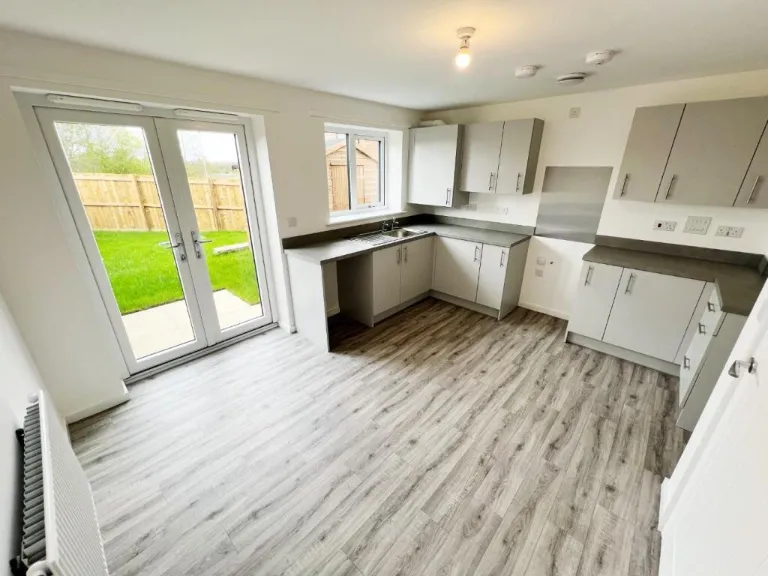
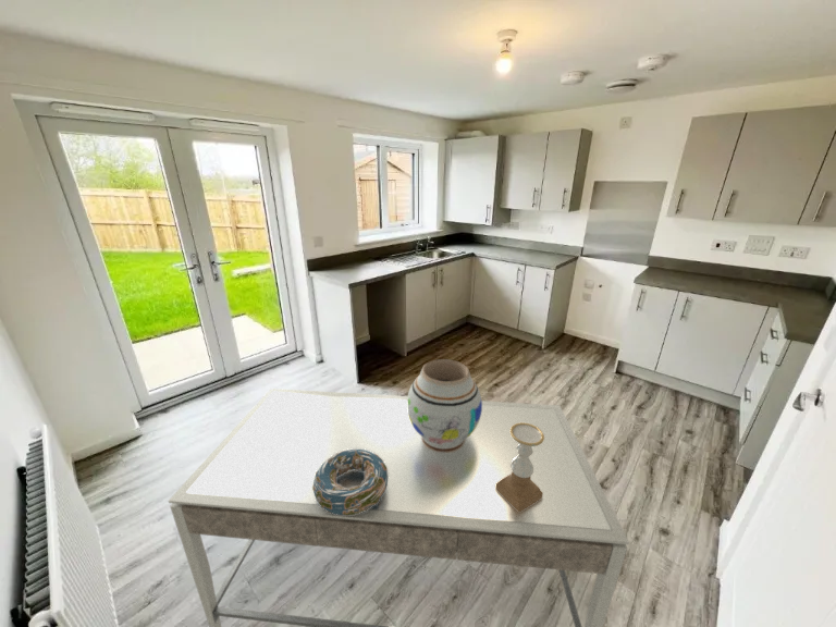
+ vase (444, 403)
+ dining table (401, 509)
+ candle holder (522, 463)
+ decorative bowl (349, 470)
